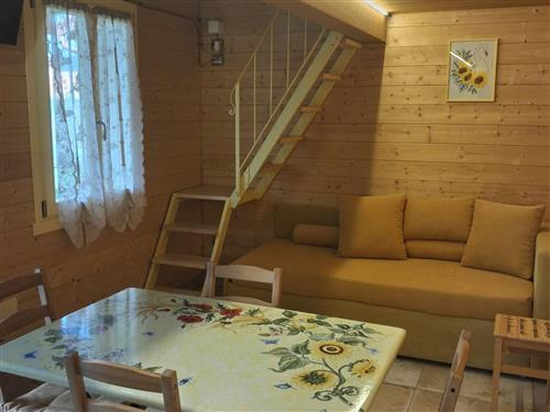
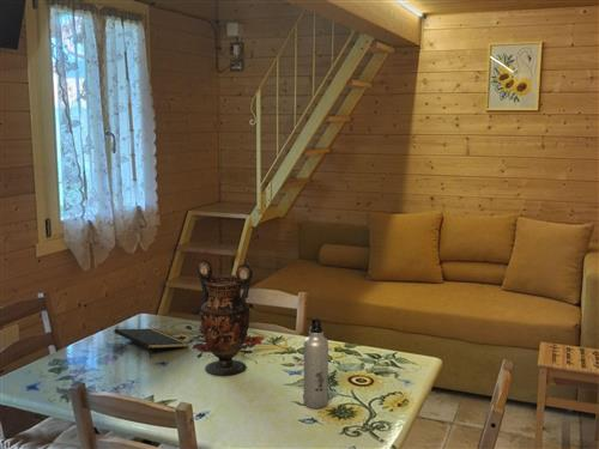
+ vase (224, 315)
+ water bottle (315, 362)
+ notepad (151, 338)
